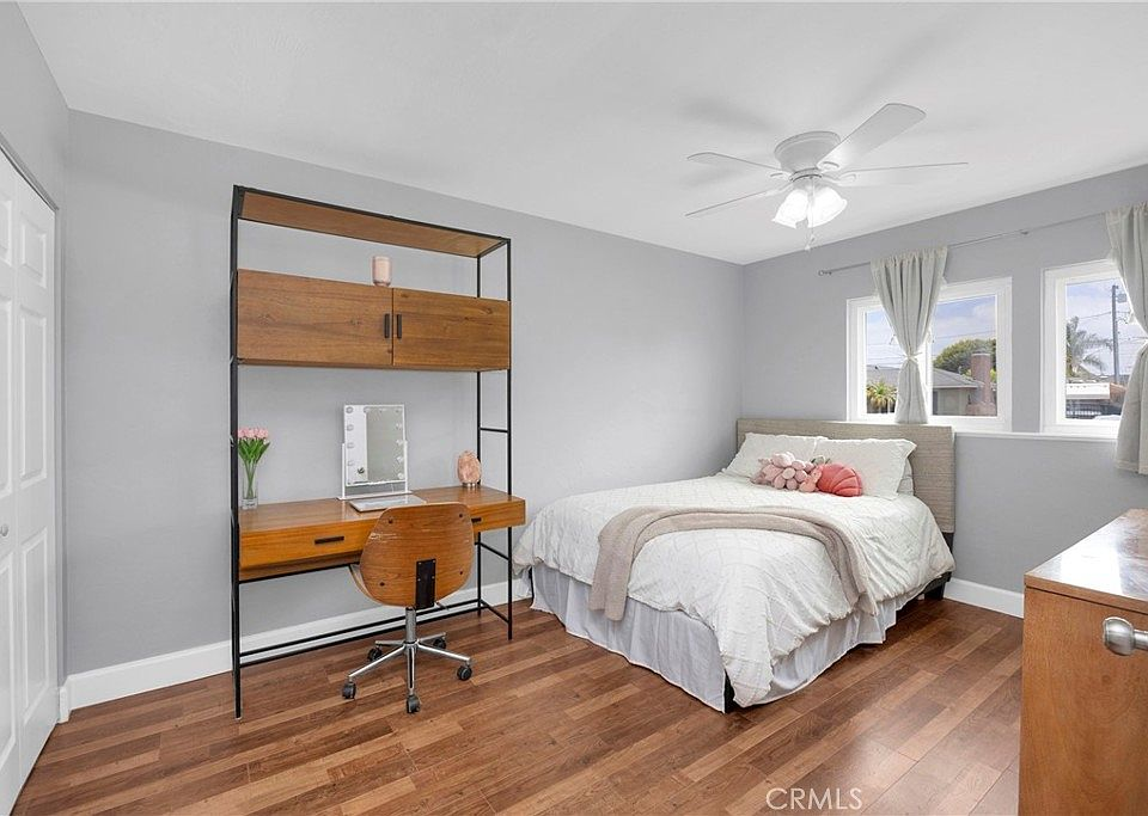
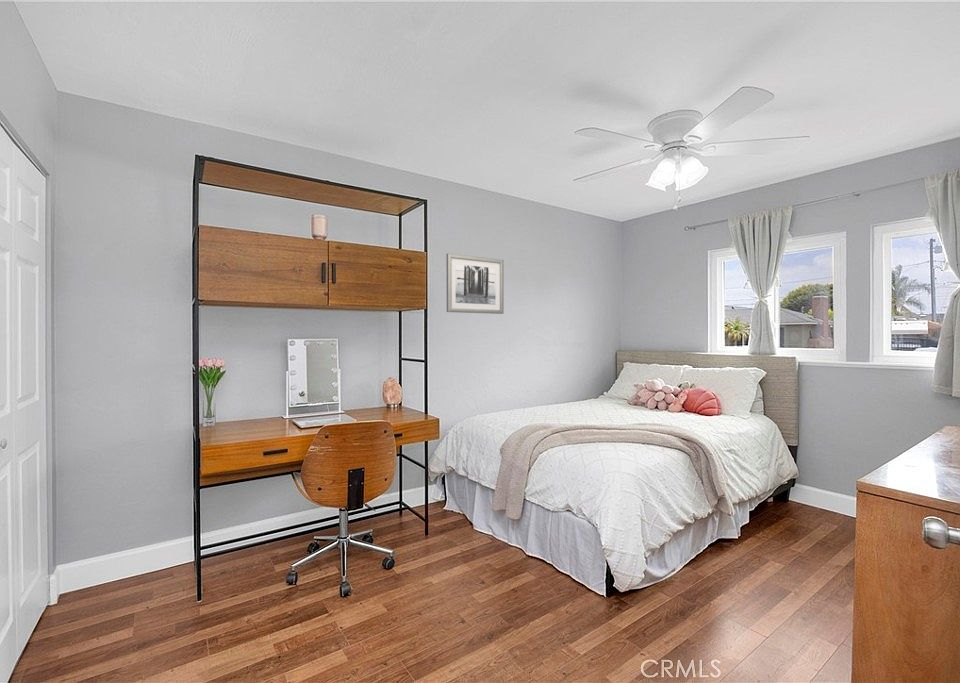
+ wall art (476, 284)
